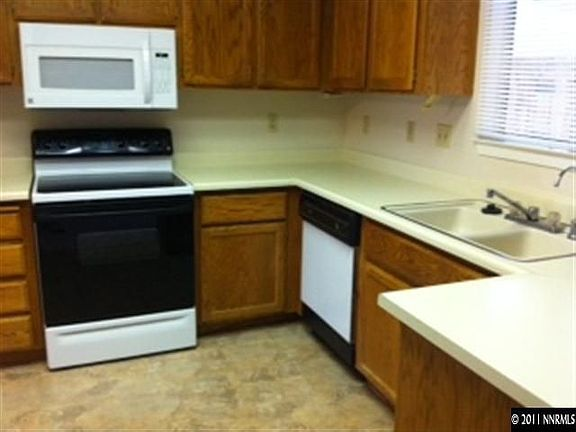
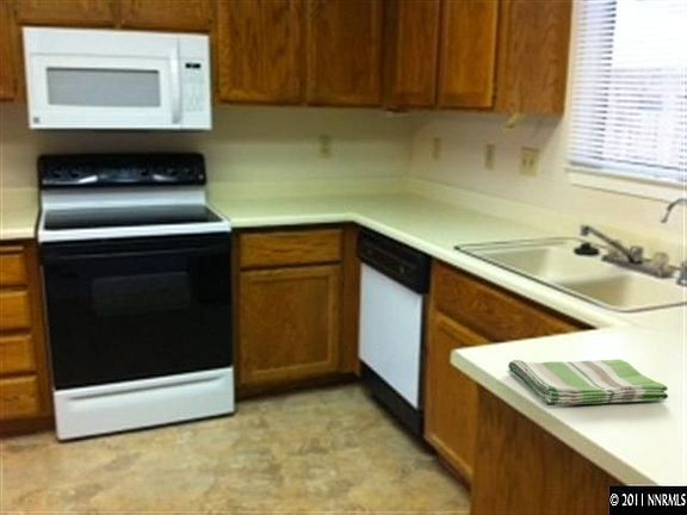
+ dish towel (584, 376)
